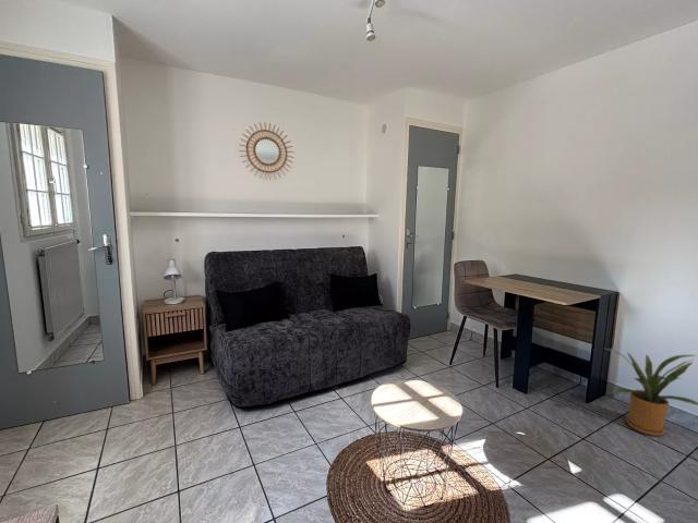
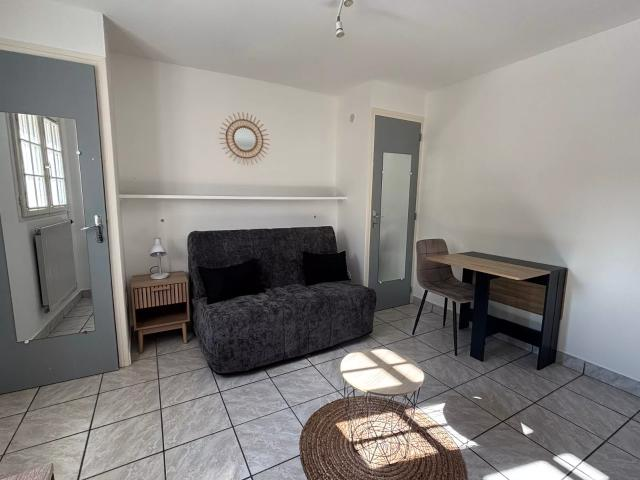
- house plant (650, 387)
